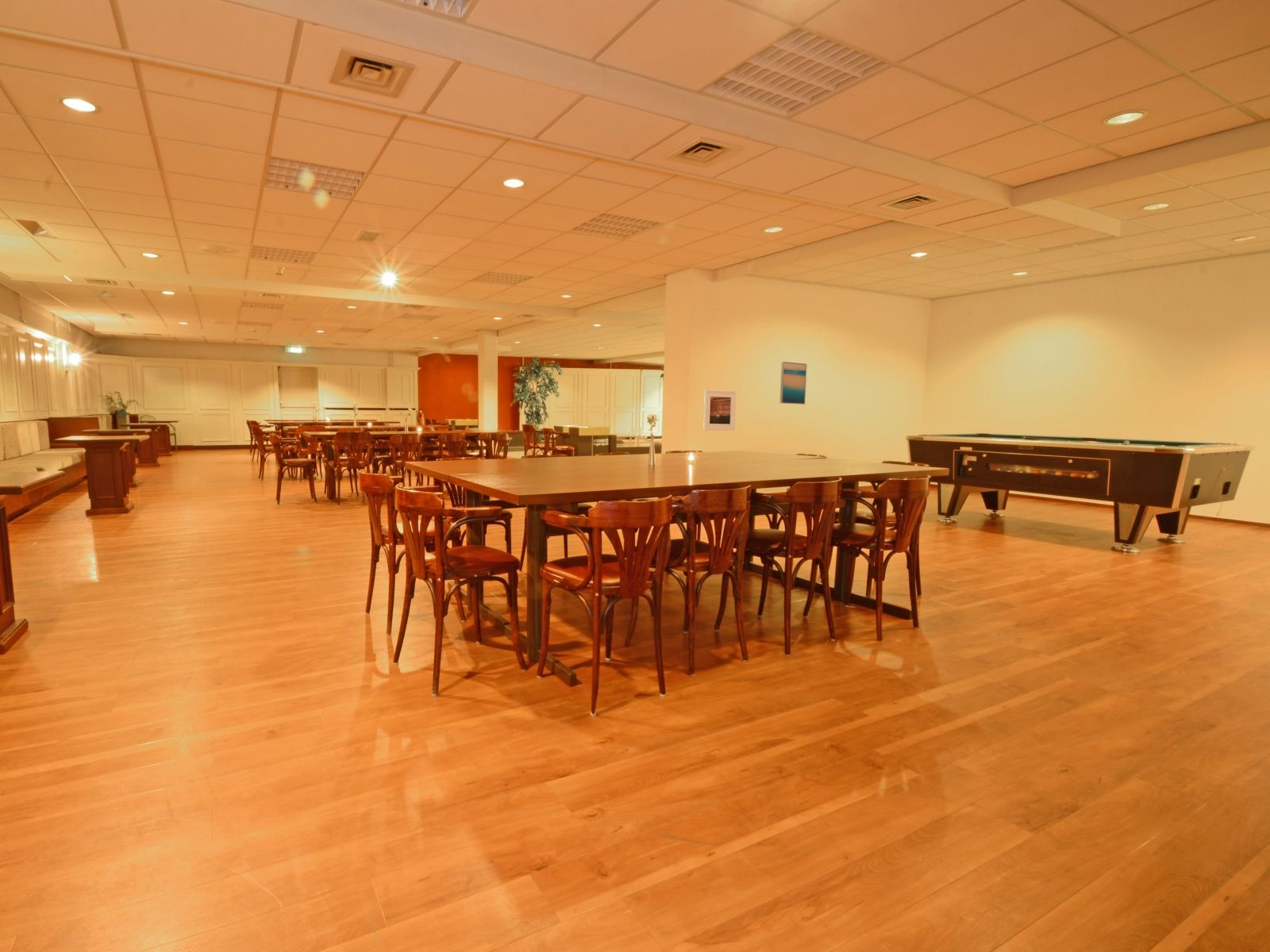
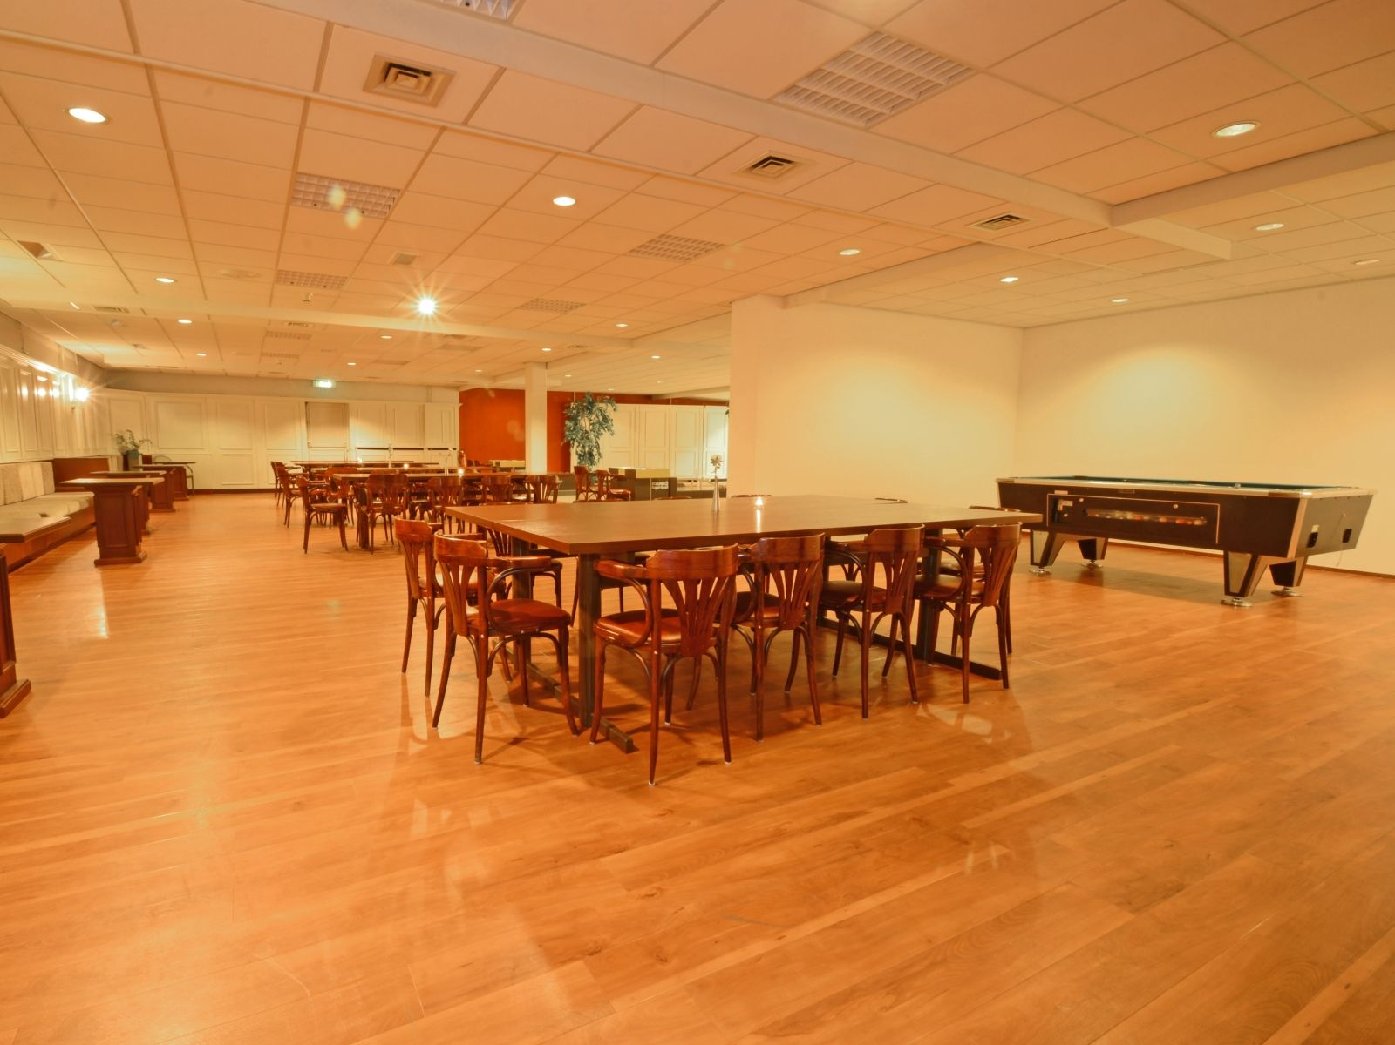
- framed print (720, 410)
- wall art (793, 383)
